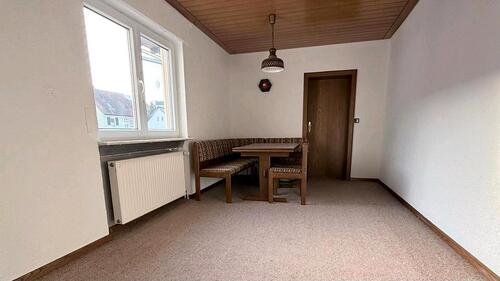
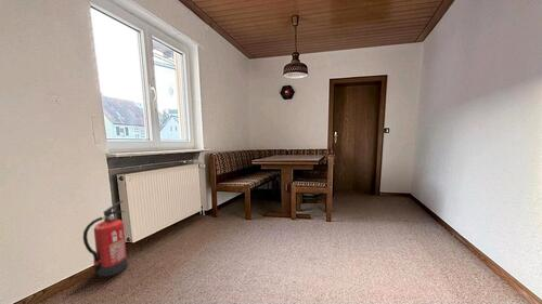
+ fire extinguisher (106, 239)
